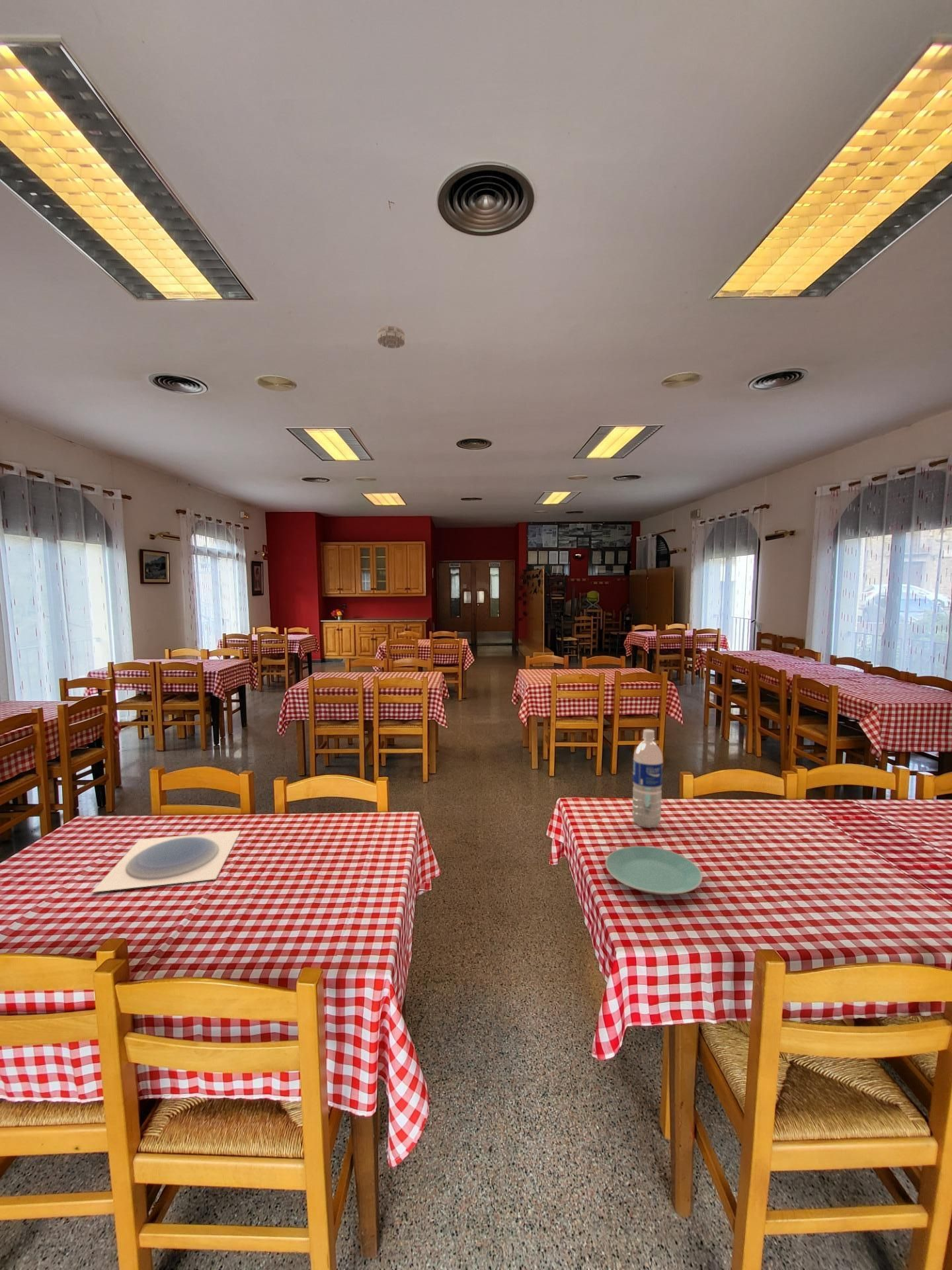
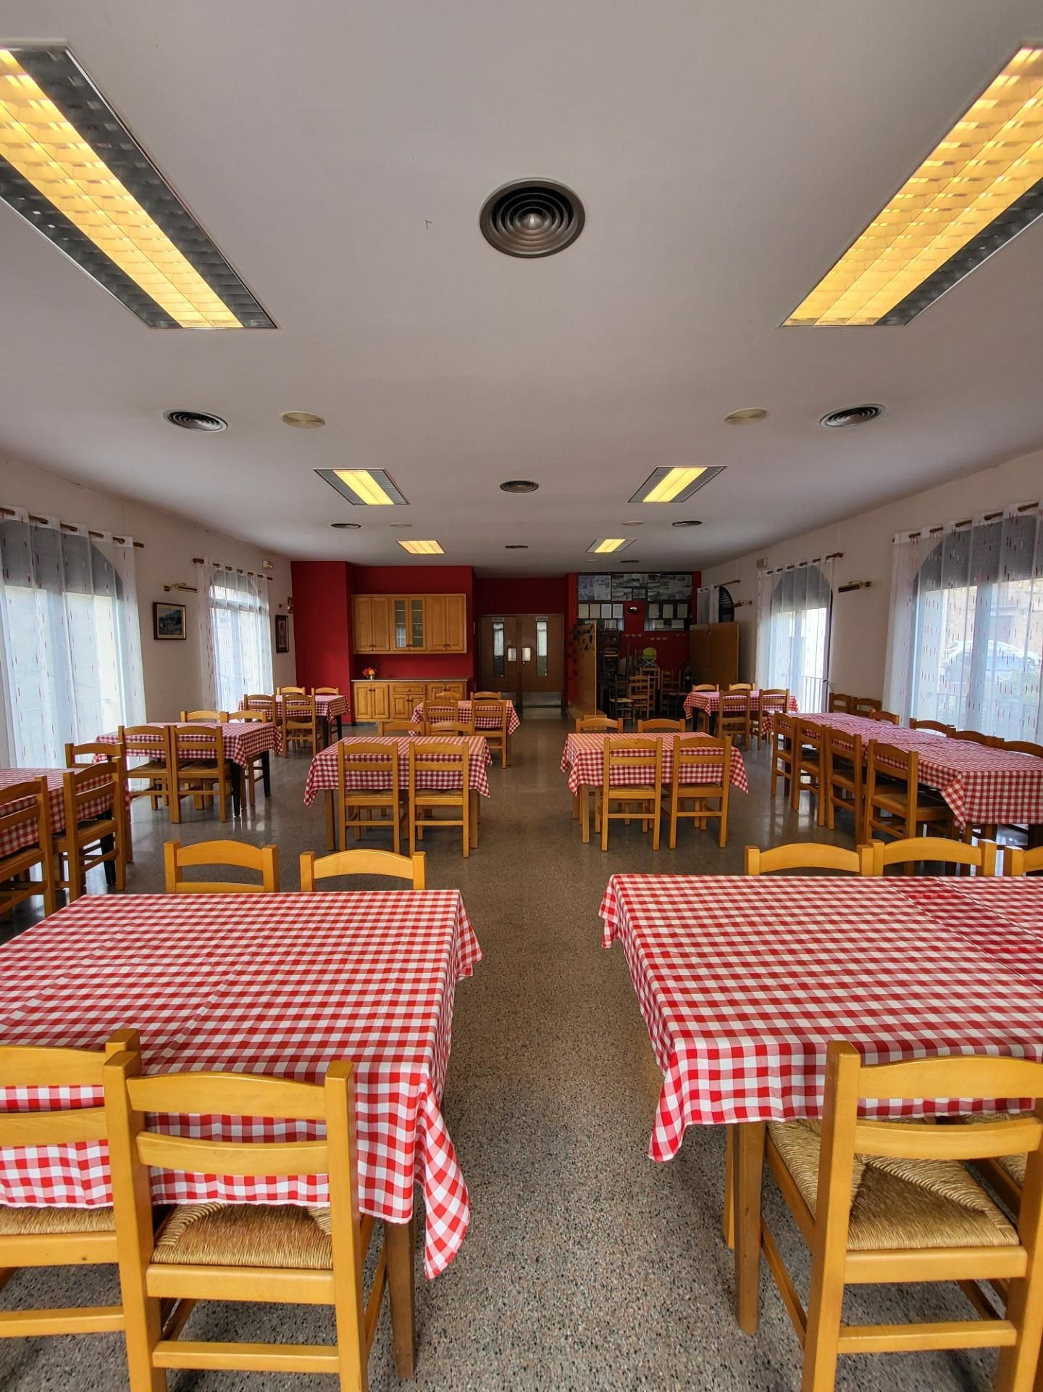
- plate (175, 853)
- water bottle (647, 777)
- smoke detector (391, 336)
- plate (652, 872)
